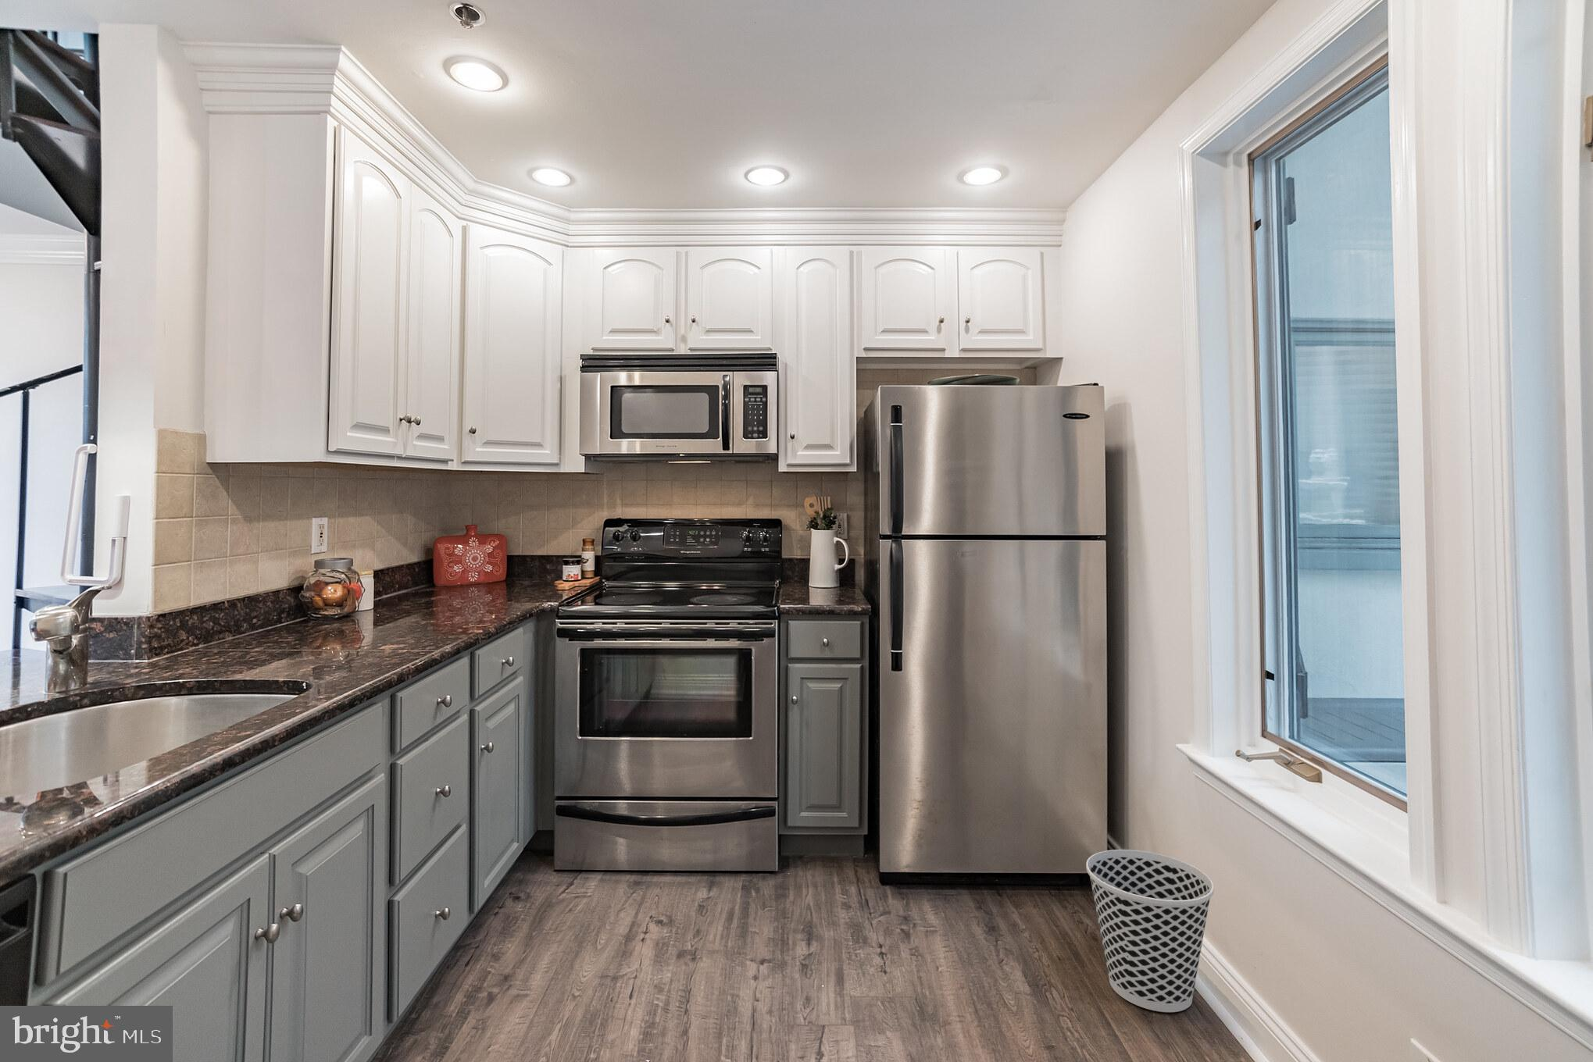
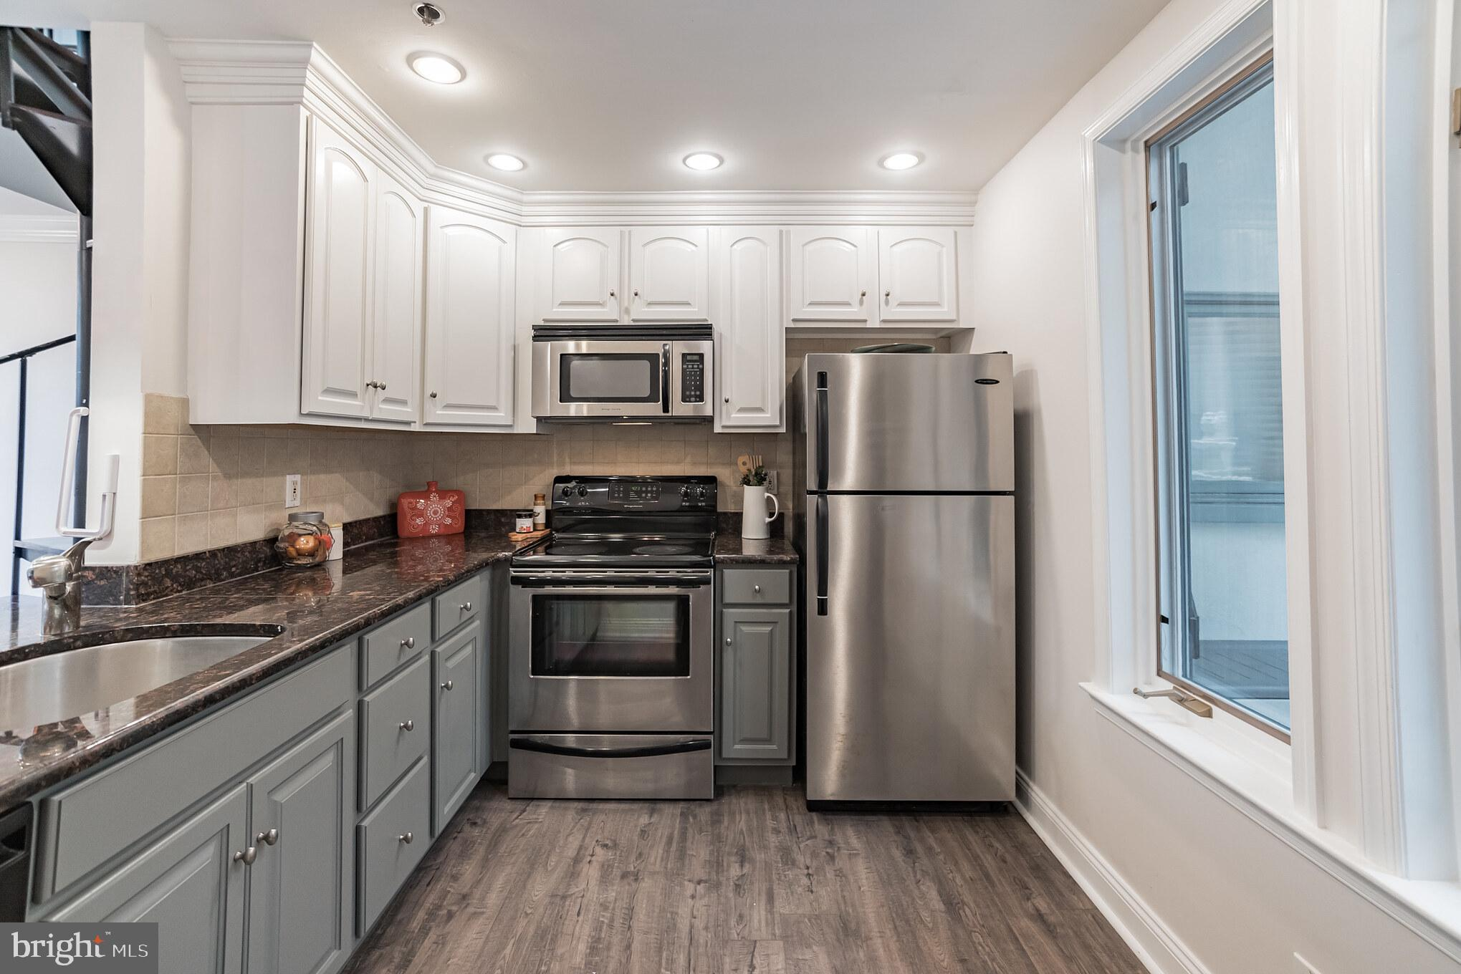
- wastebasket (1149, 930)
